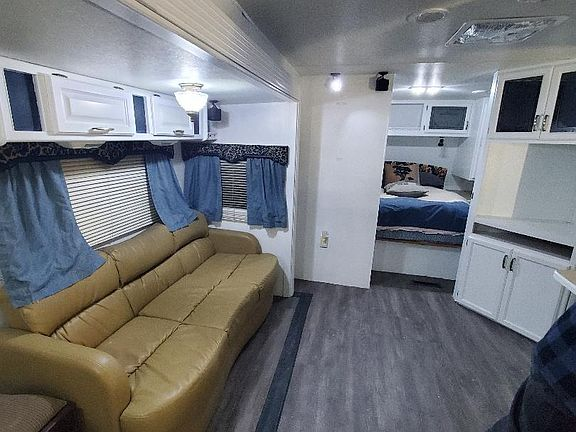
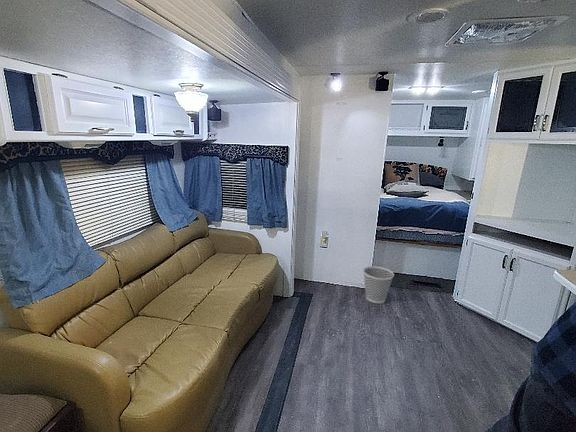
+ wastebasket (377, 285)
